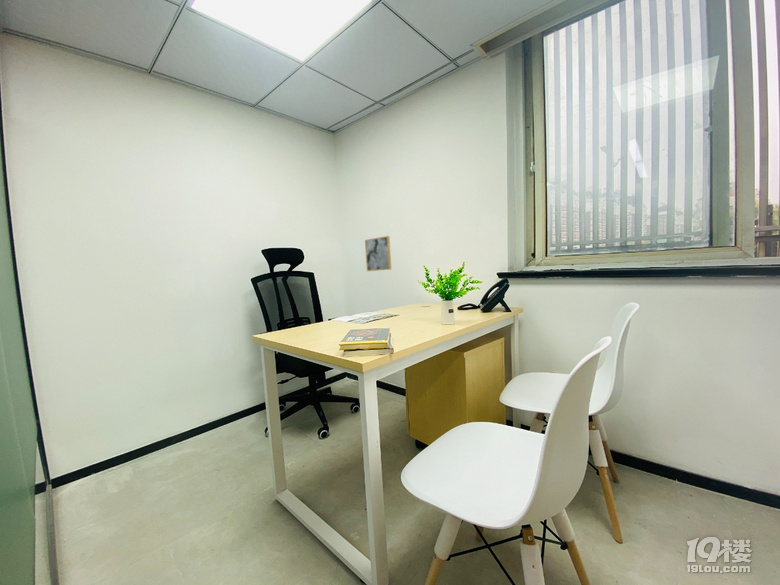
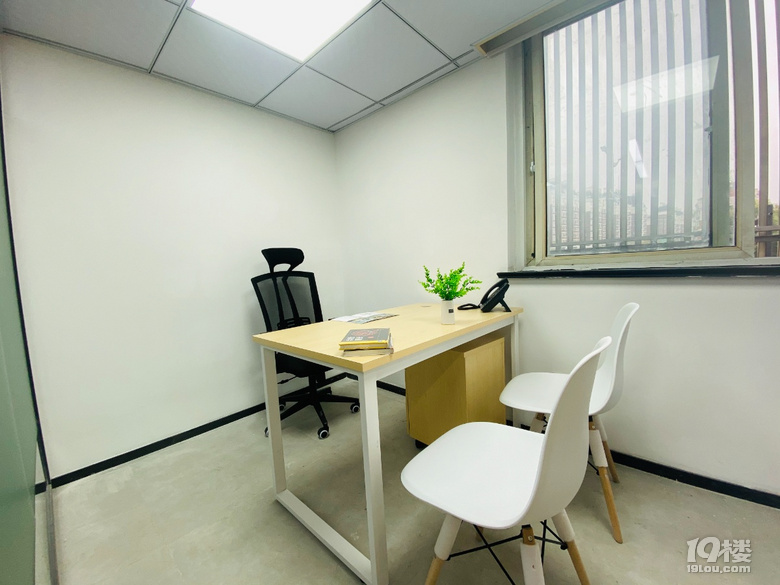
- wall art (377, 254)
